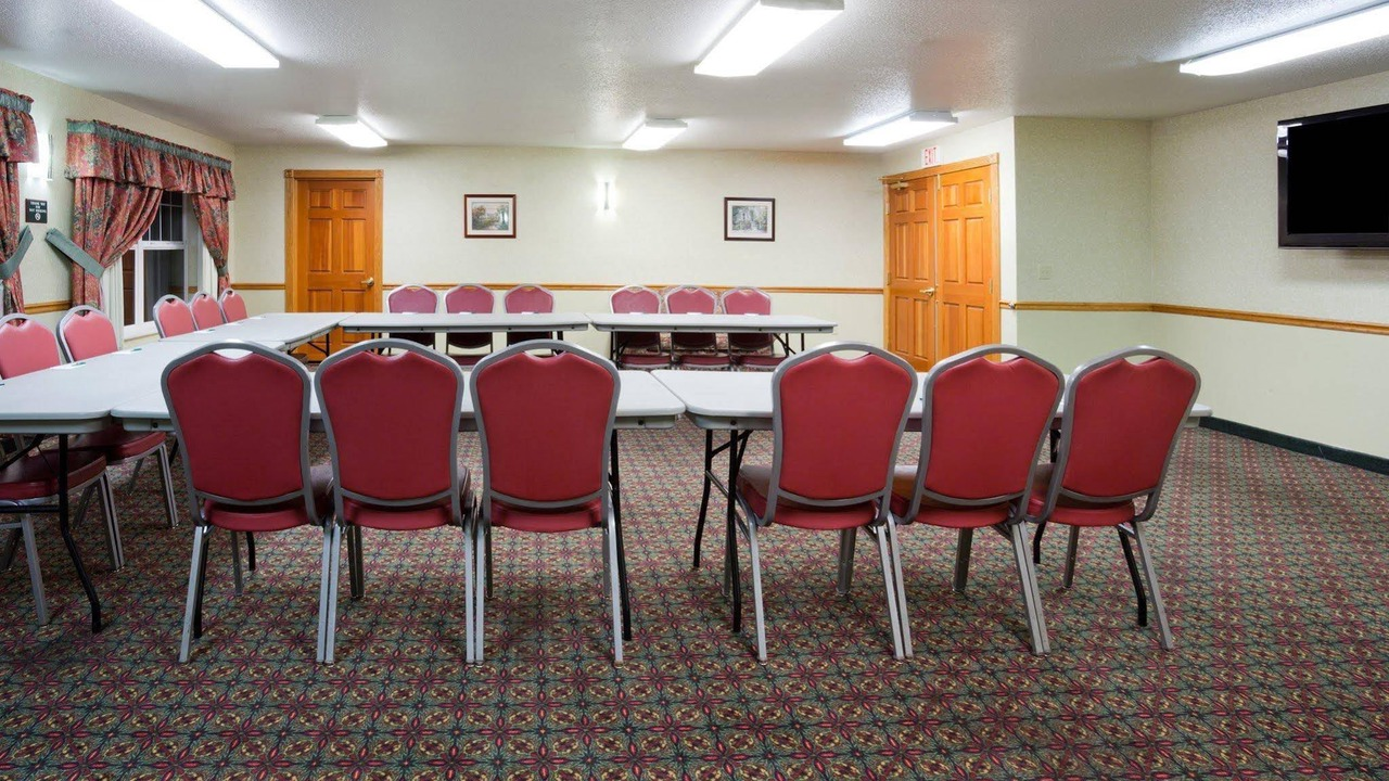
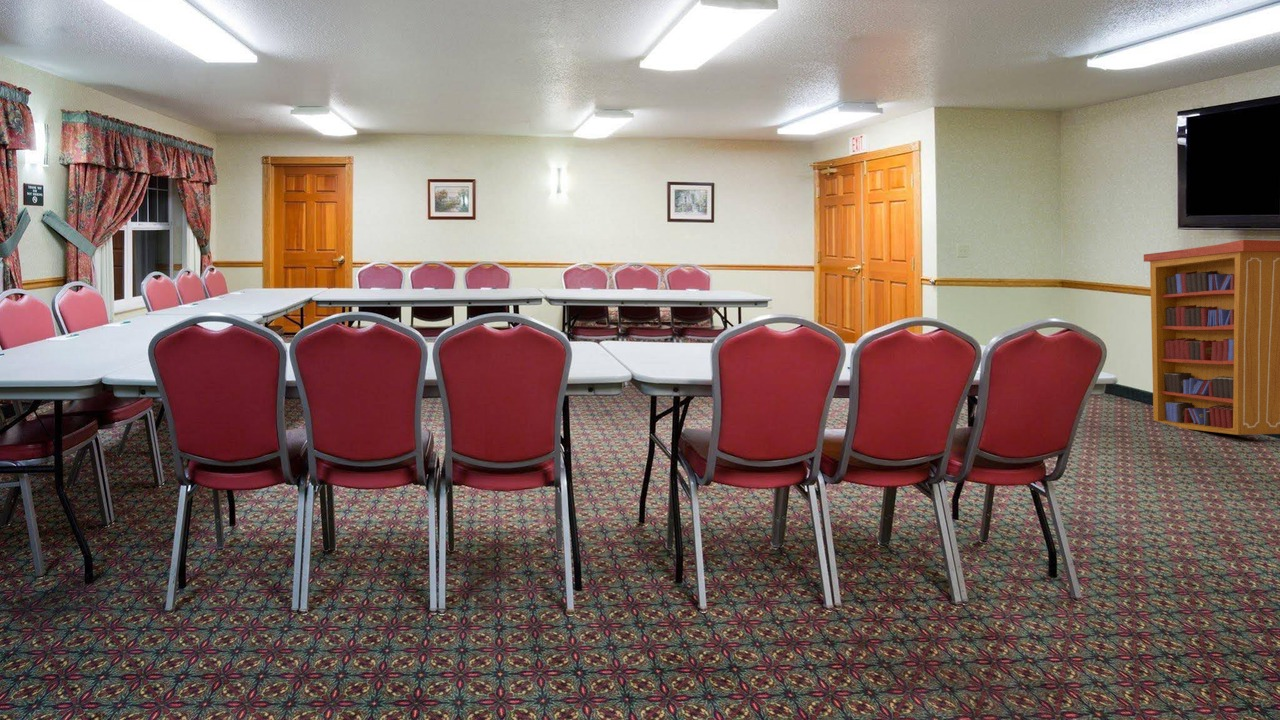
+ bookcase (1217, 338)
